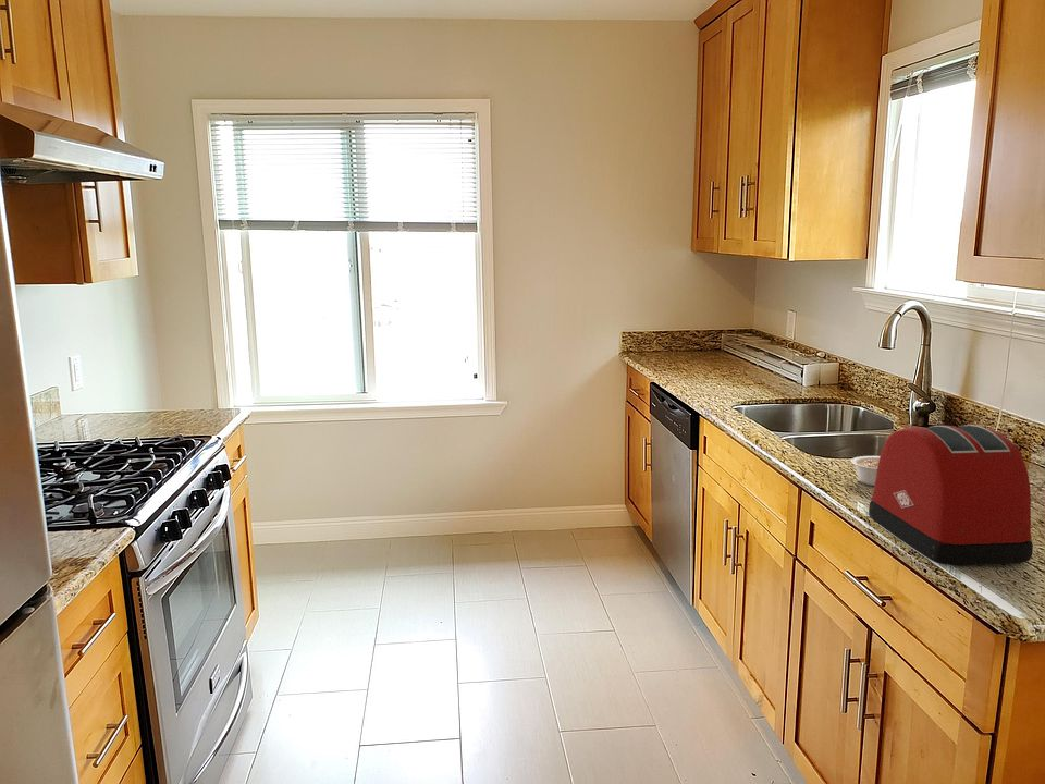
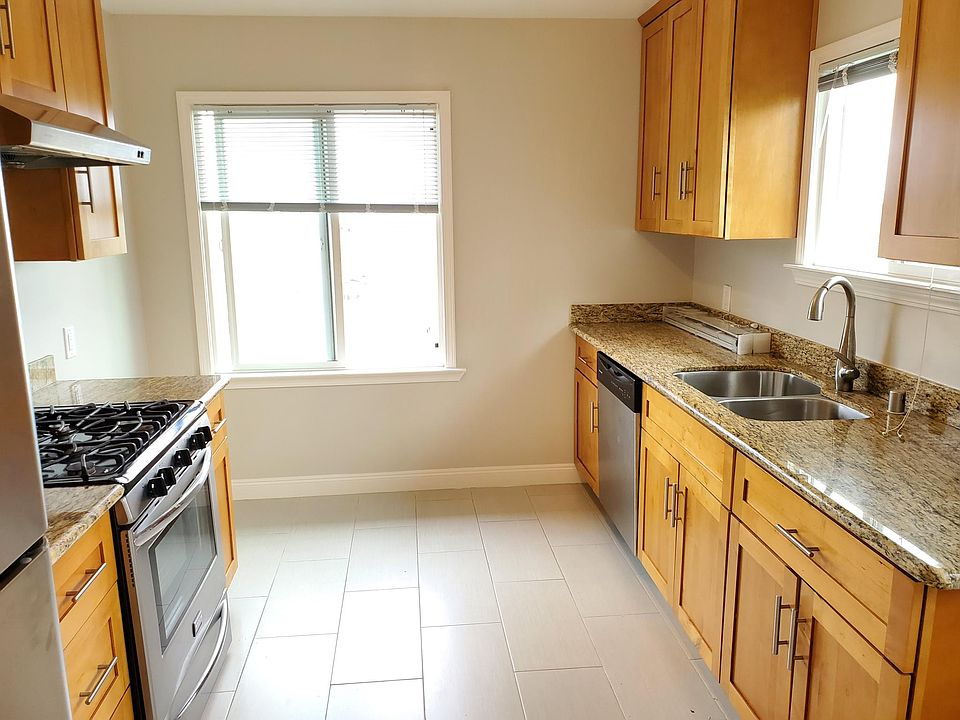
- legume (876, 469)
- toaster (946, 481)
